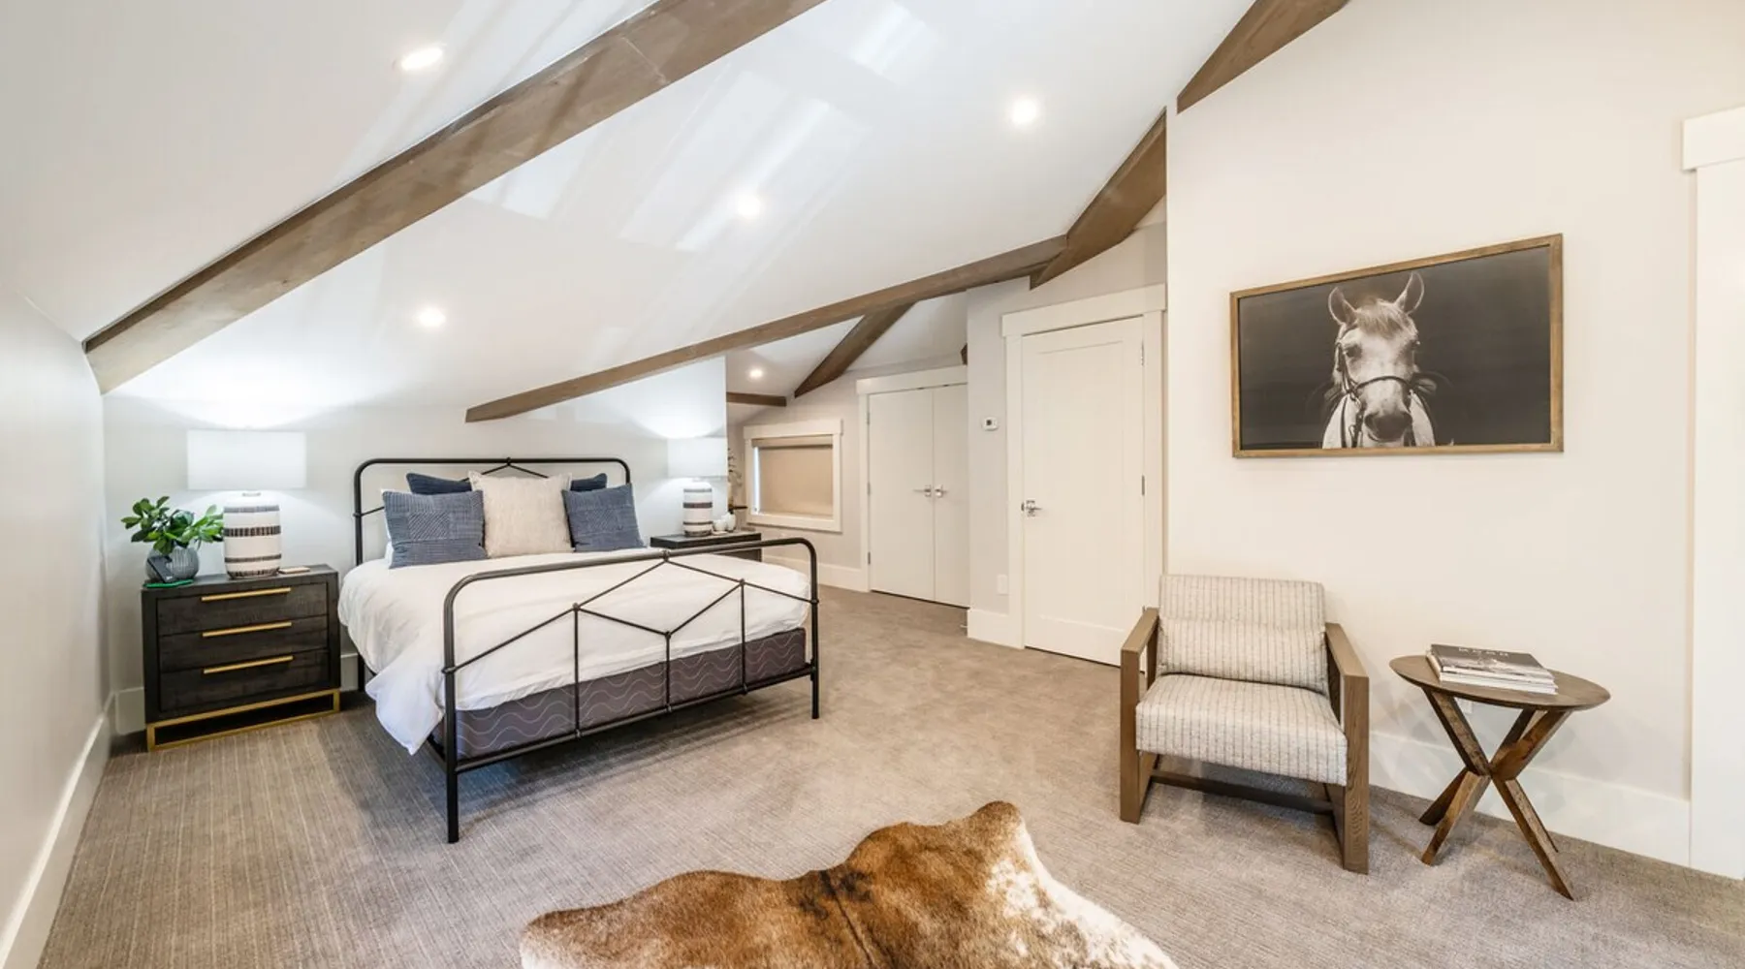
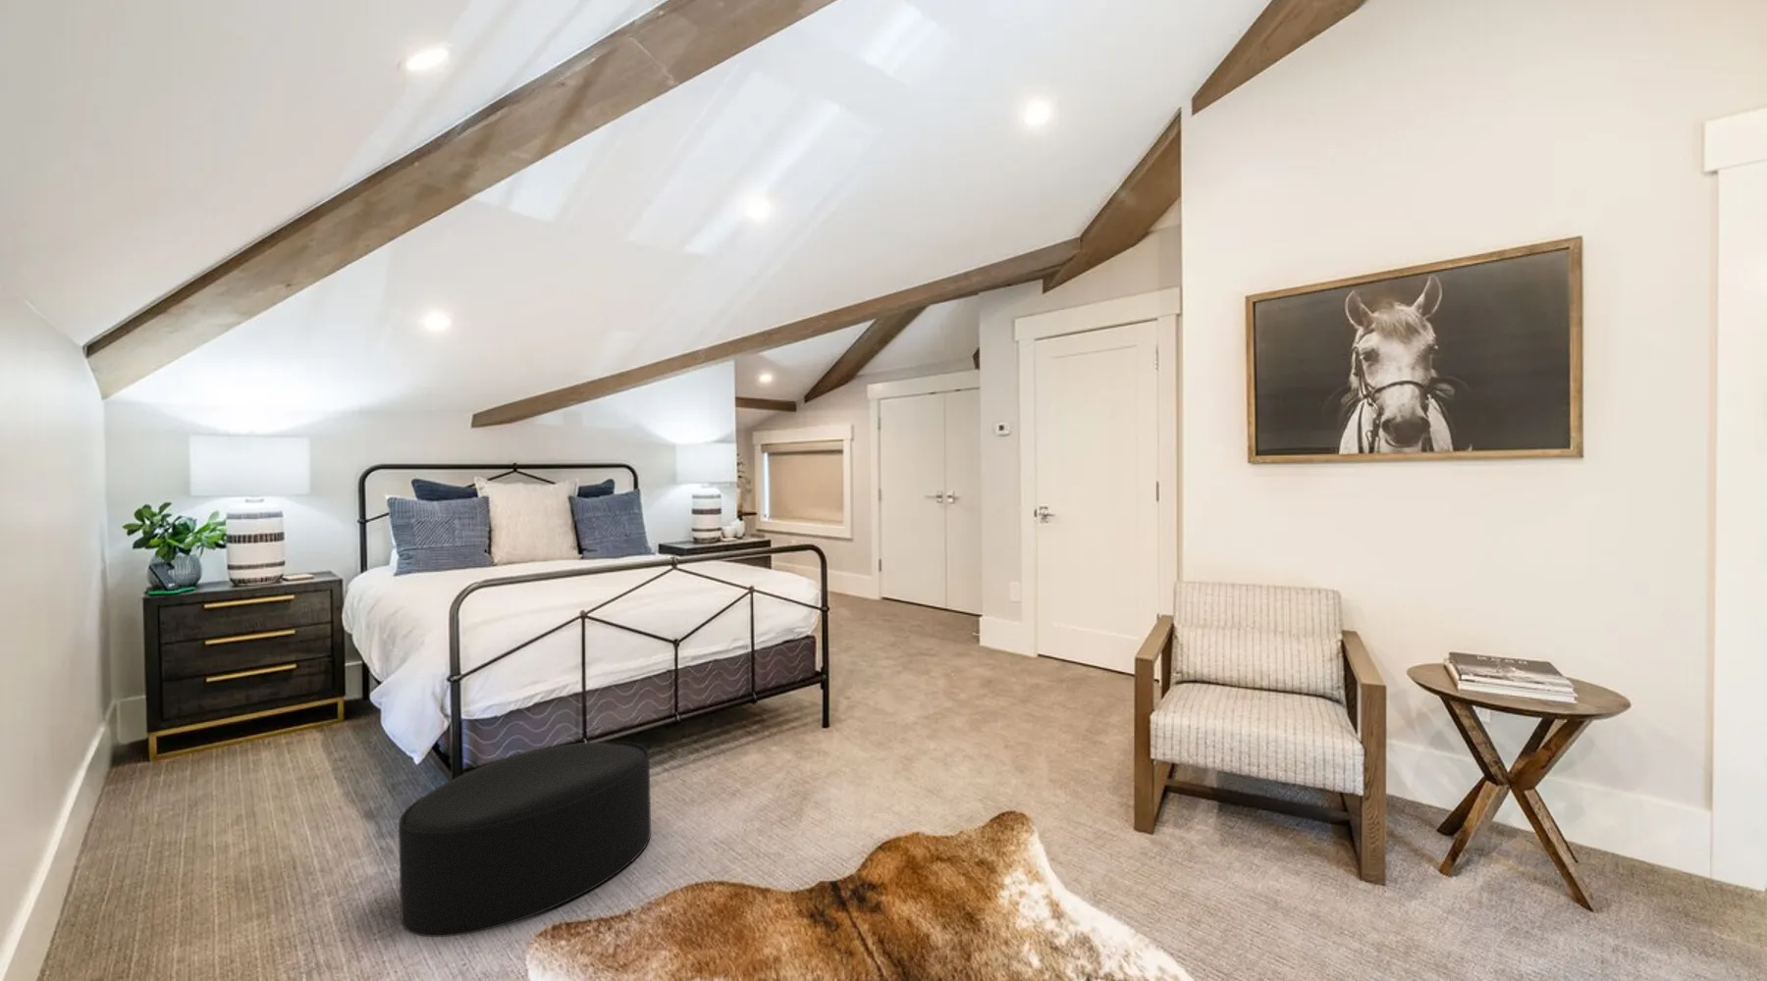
+ ottoman (538, 820)
